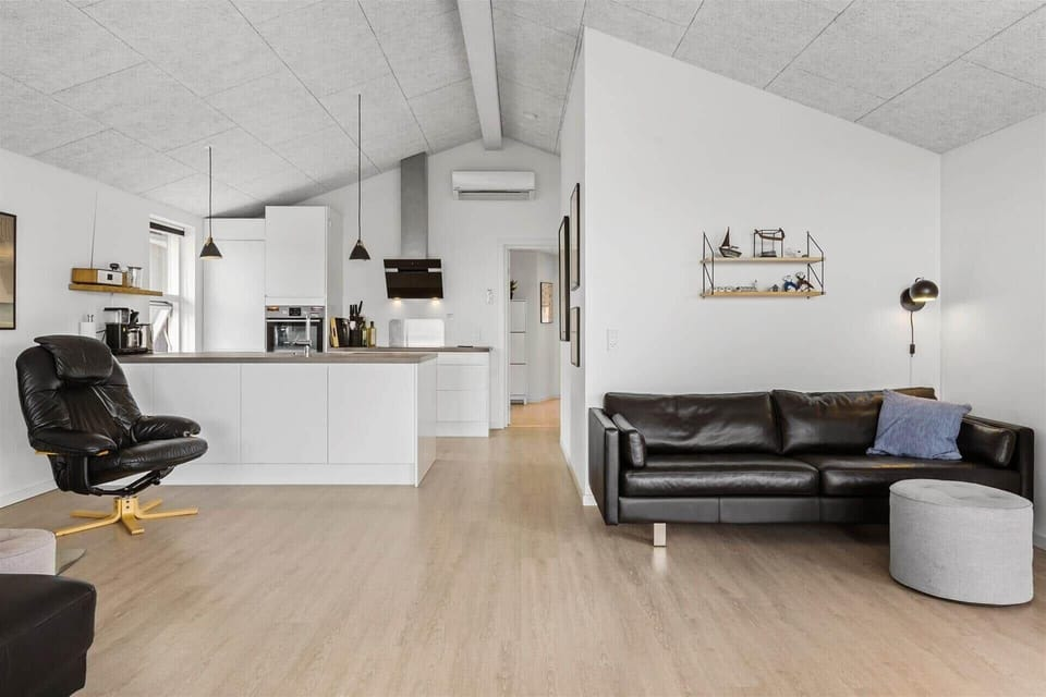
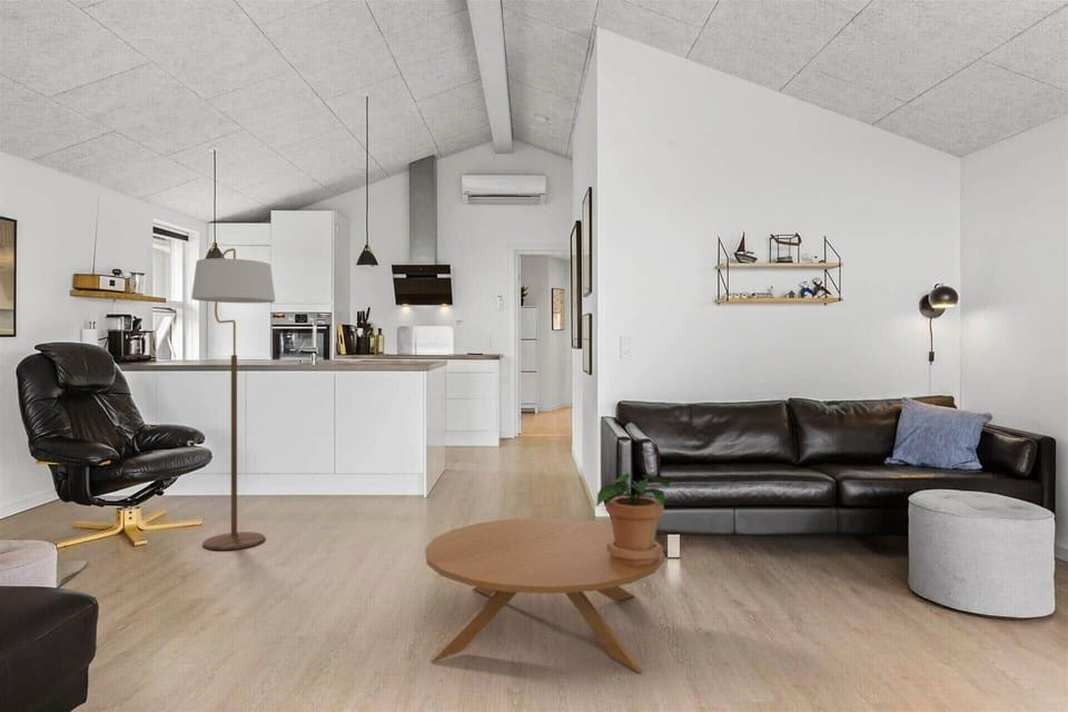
+ potted plant (625, 515)
+ floor lamp (231, 394)
+ coffee table (544, 585)
